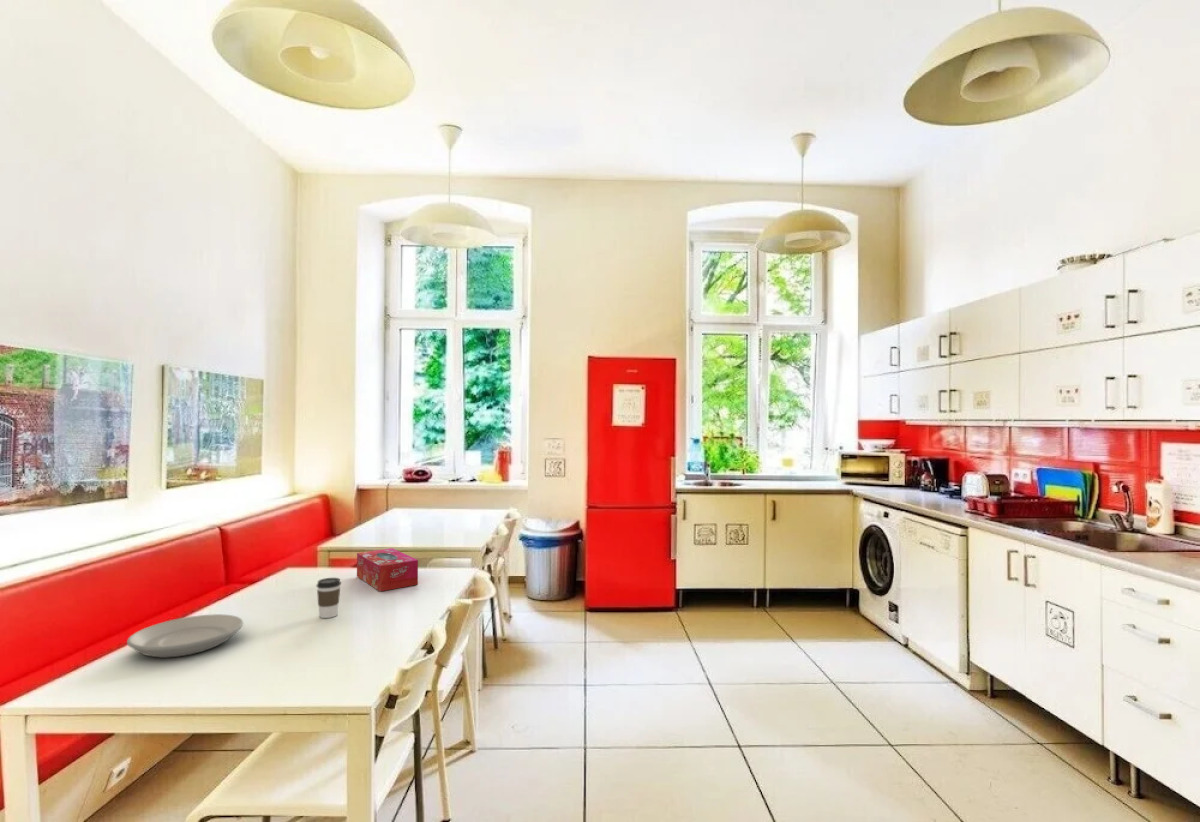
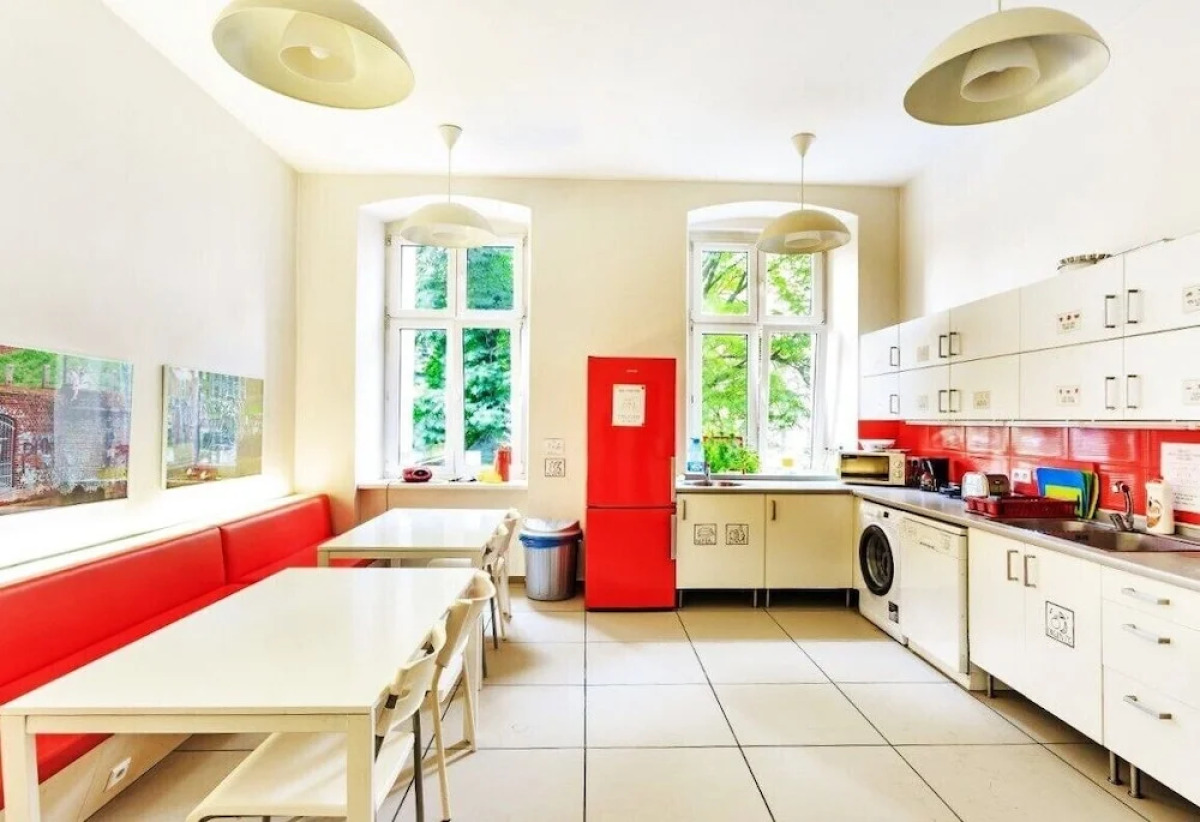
- tissue box (386, 568)
- plate (187, 637)
- coffee cup (328, 597)
